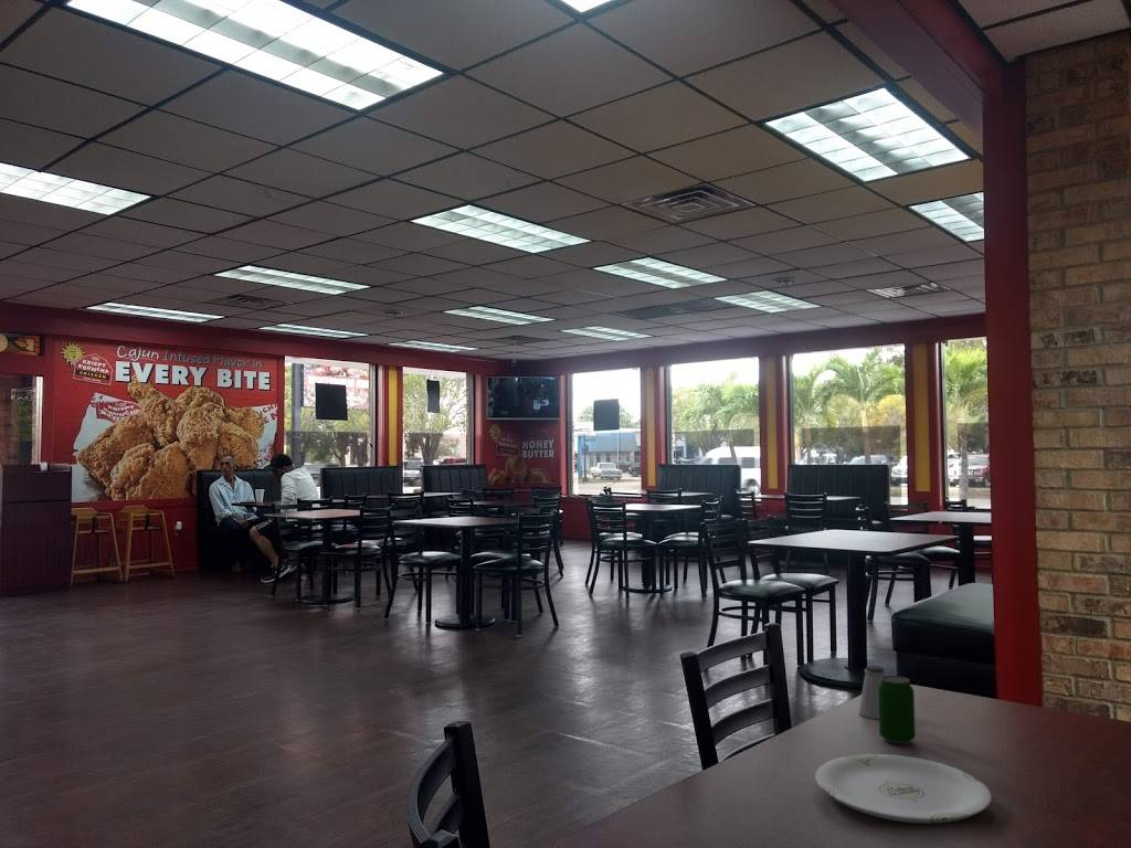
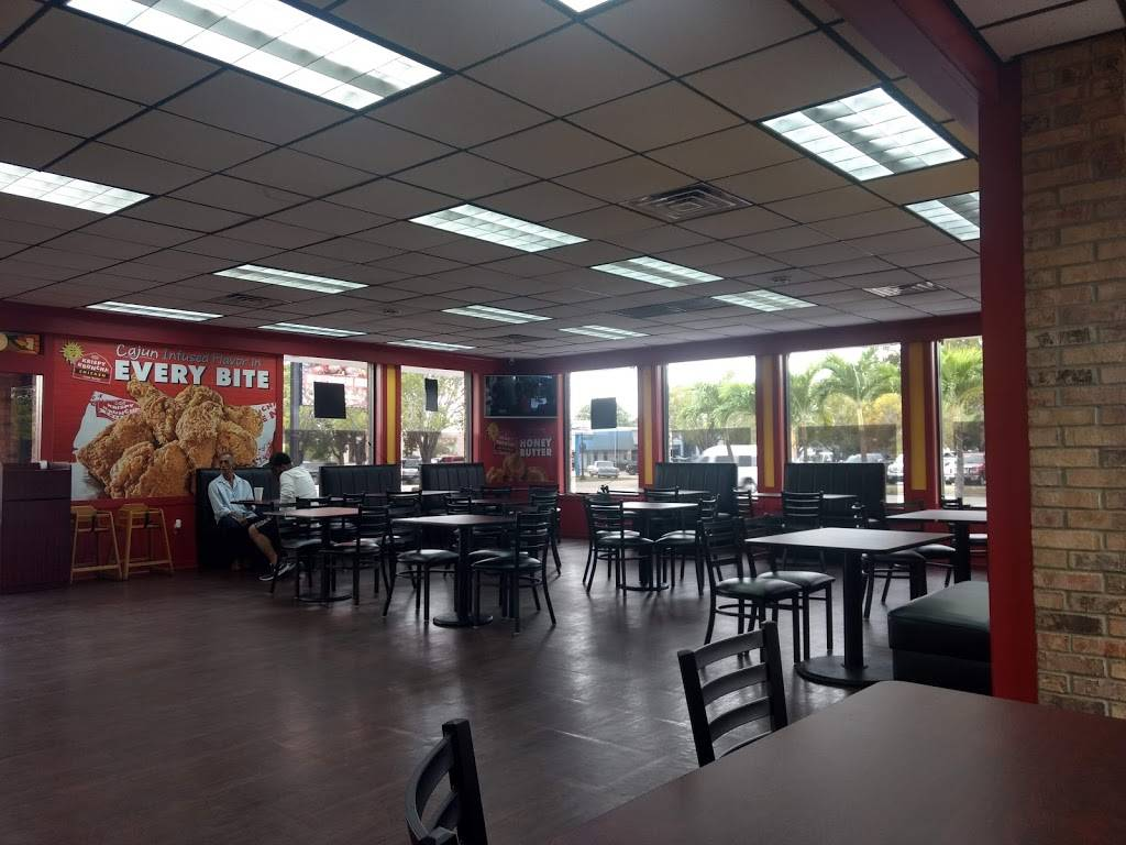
- plate (900, 789)
- saltshaker (875, 690)
- beverage can (896, 709)
